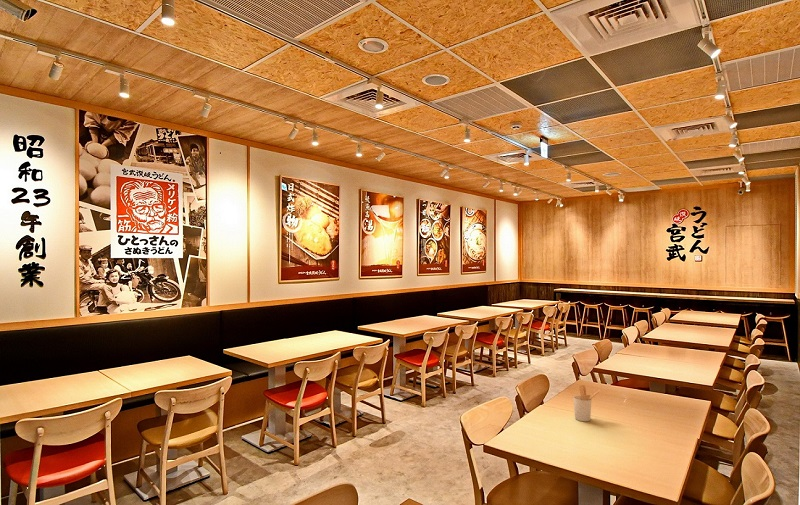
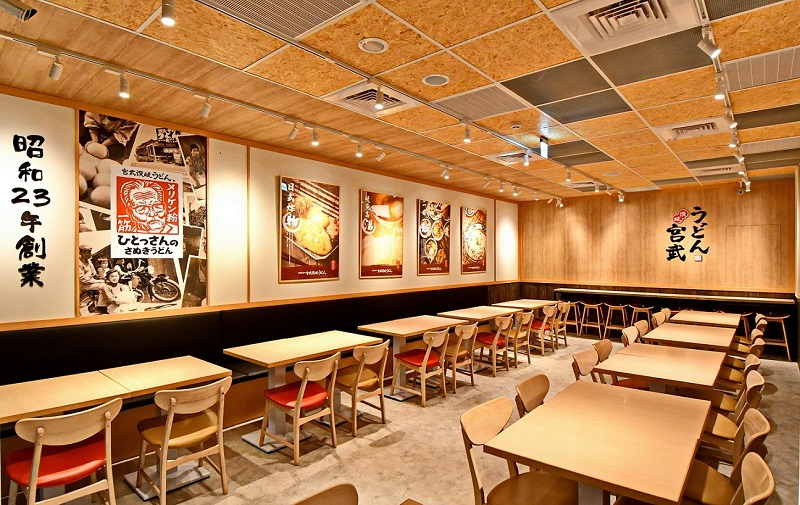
- utensil holder (587, 403)
